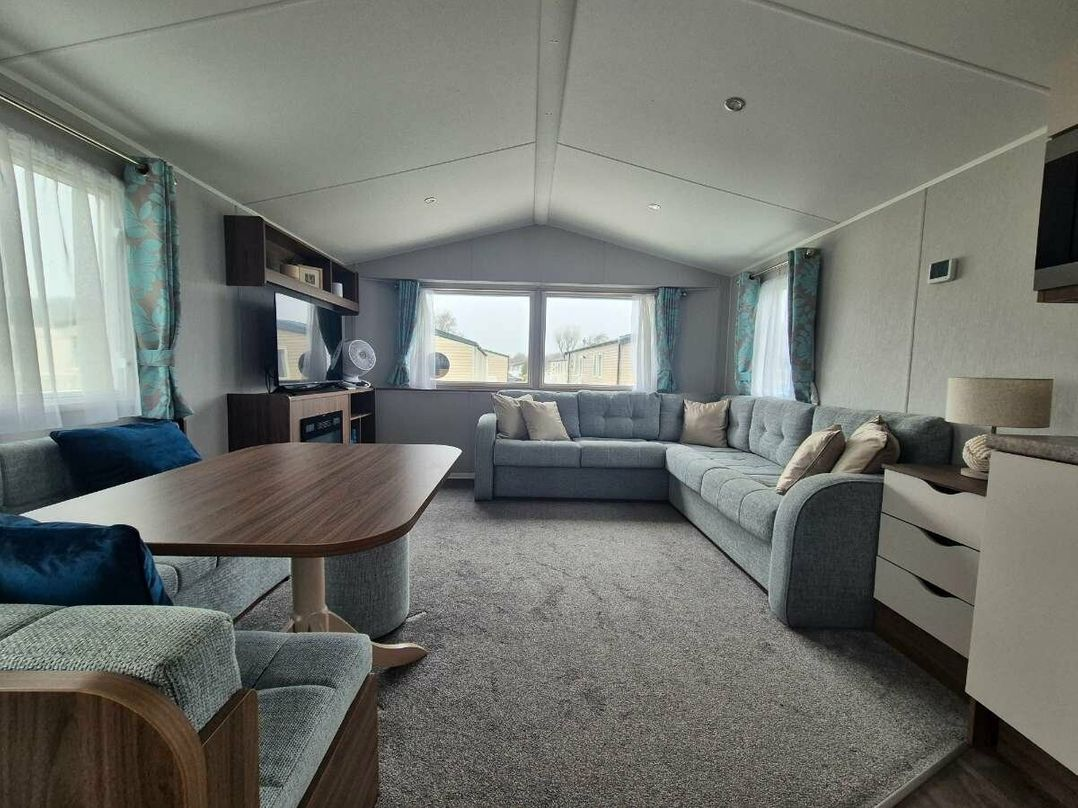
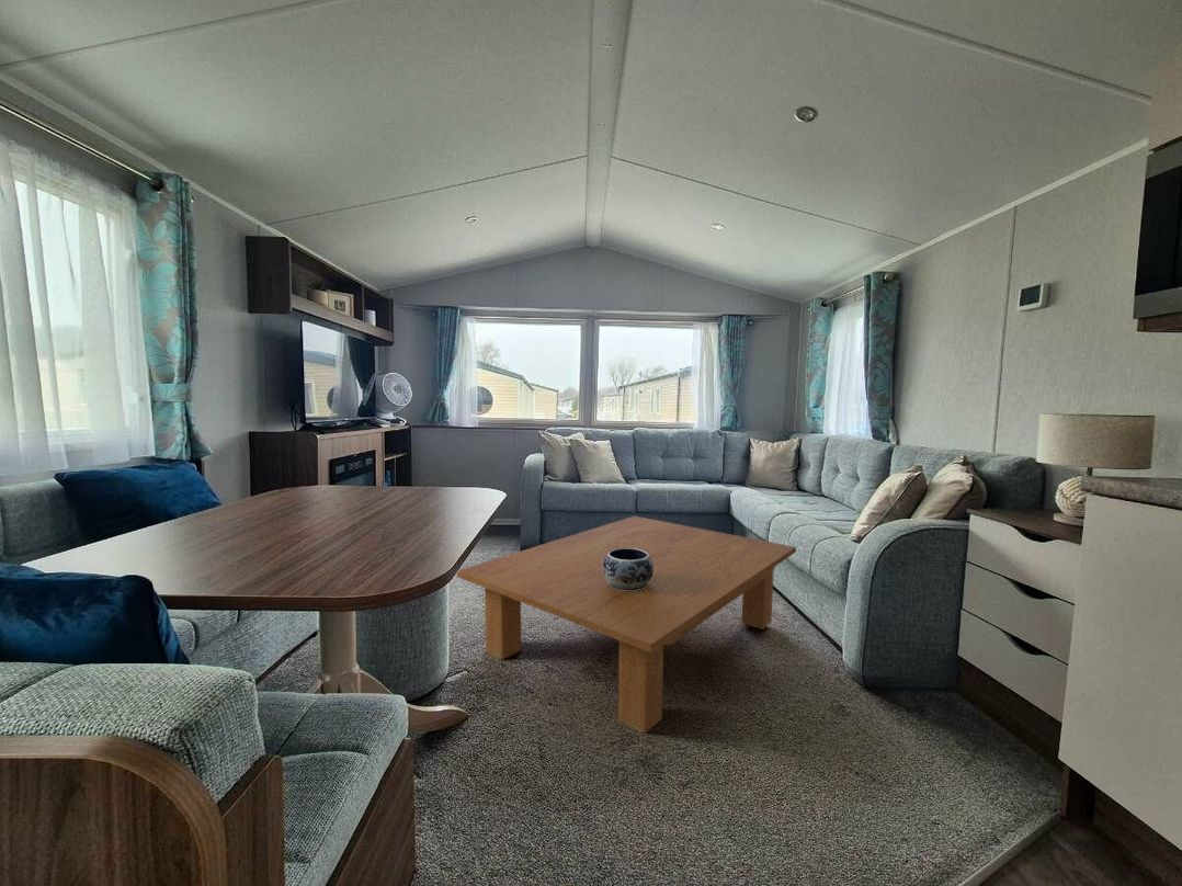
+ decorative bowl (627, 567)
+ coffee table (639, 598)
